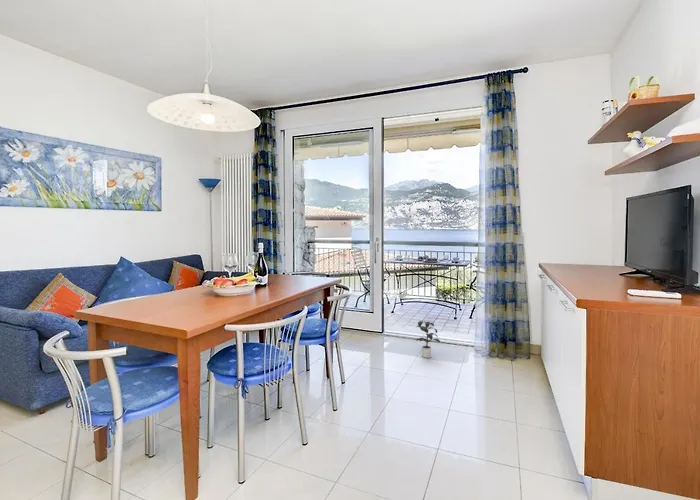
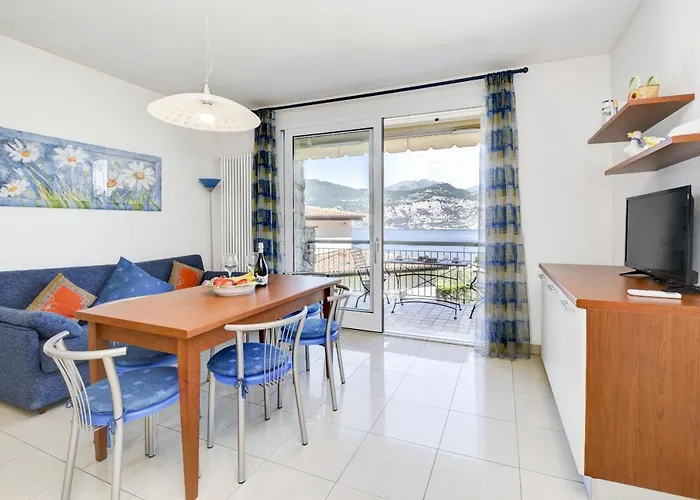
- potted plant (429, 337)
